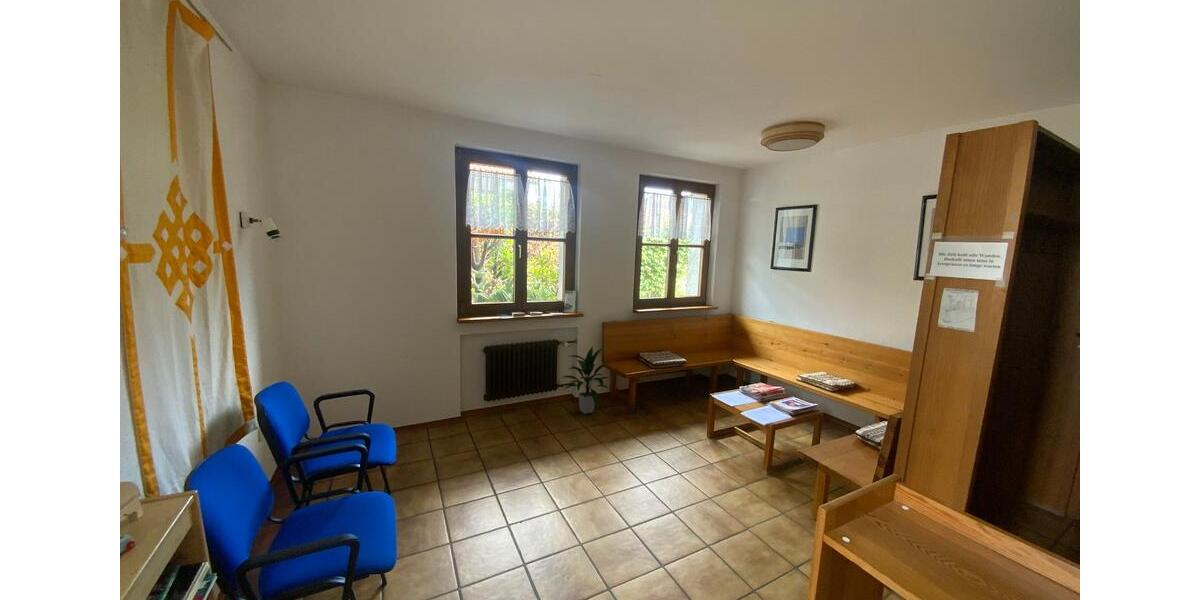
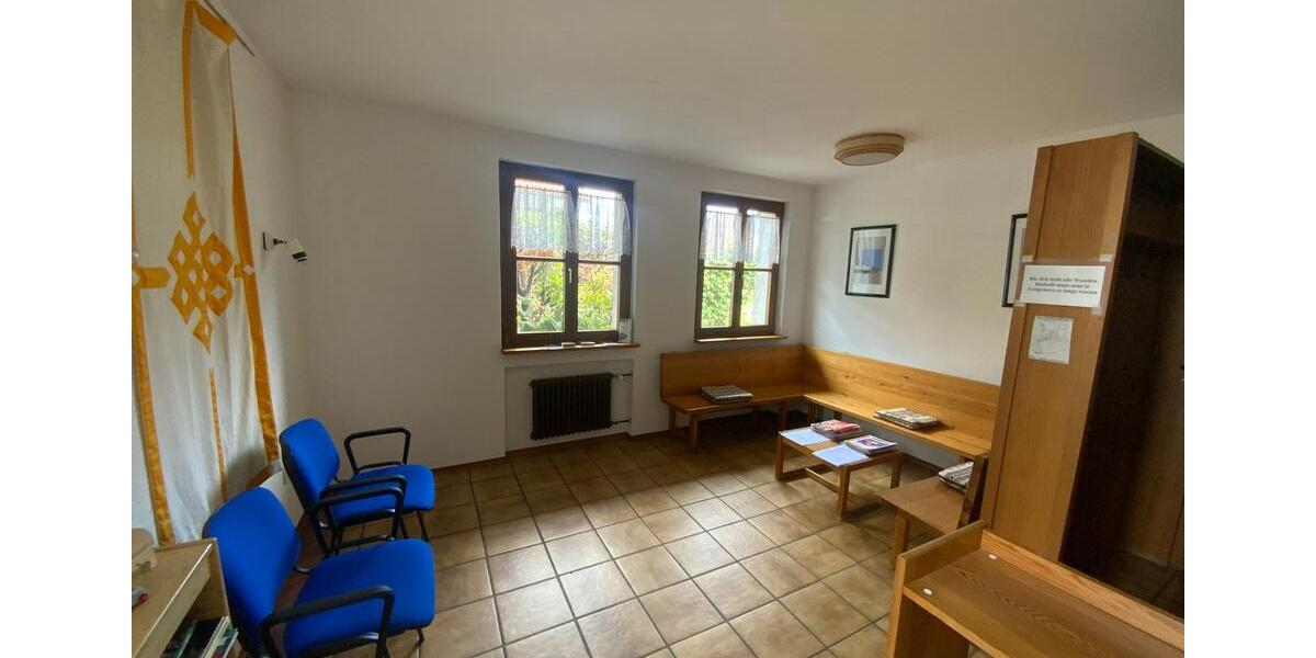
- indoor plant (587, 380)
